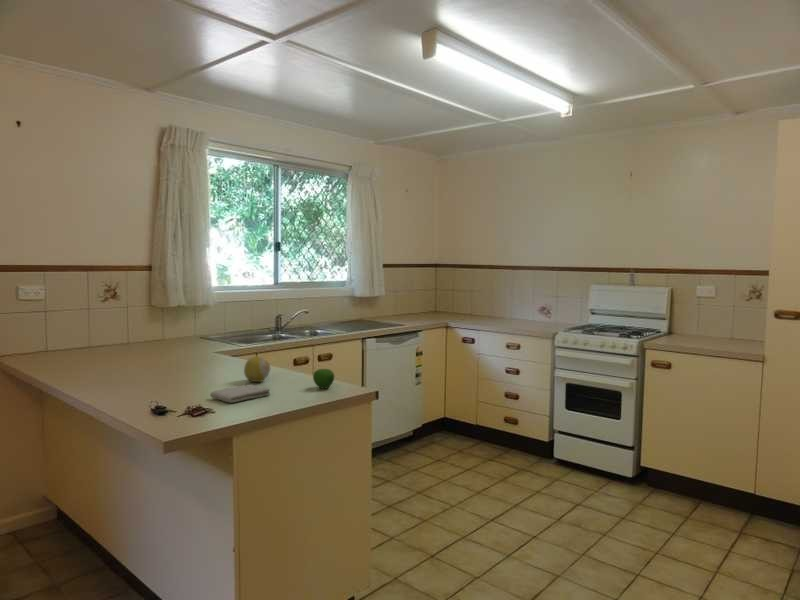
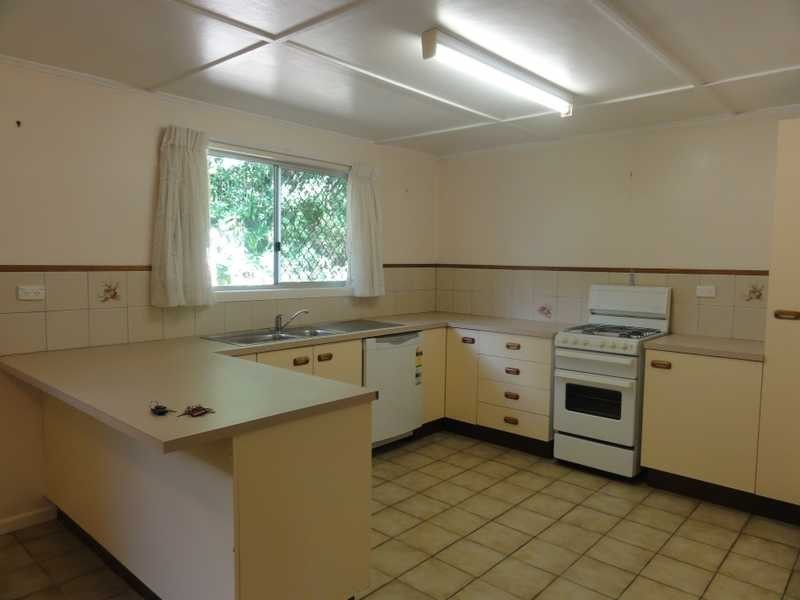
- apple (323, 378)
- washcloth (241, 392)
- fruit (257, 369)
